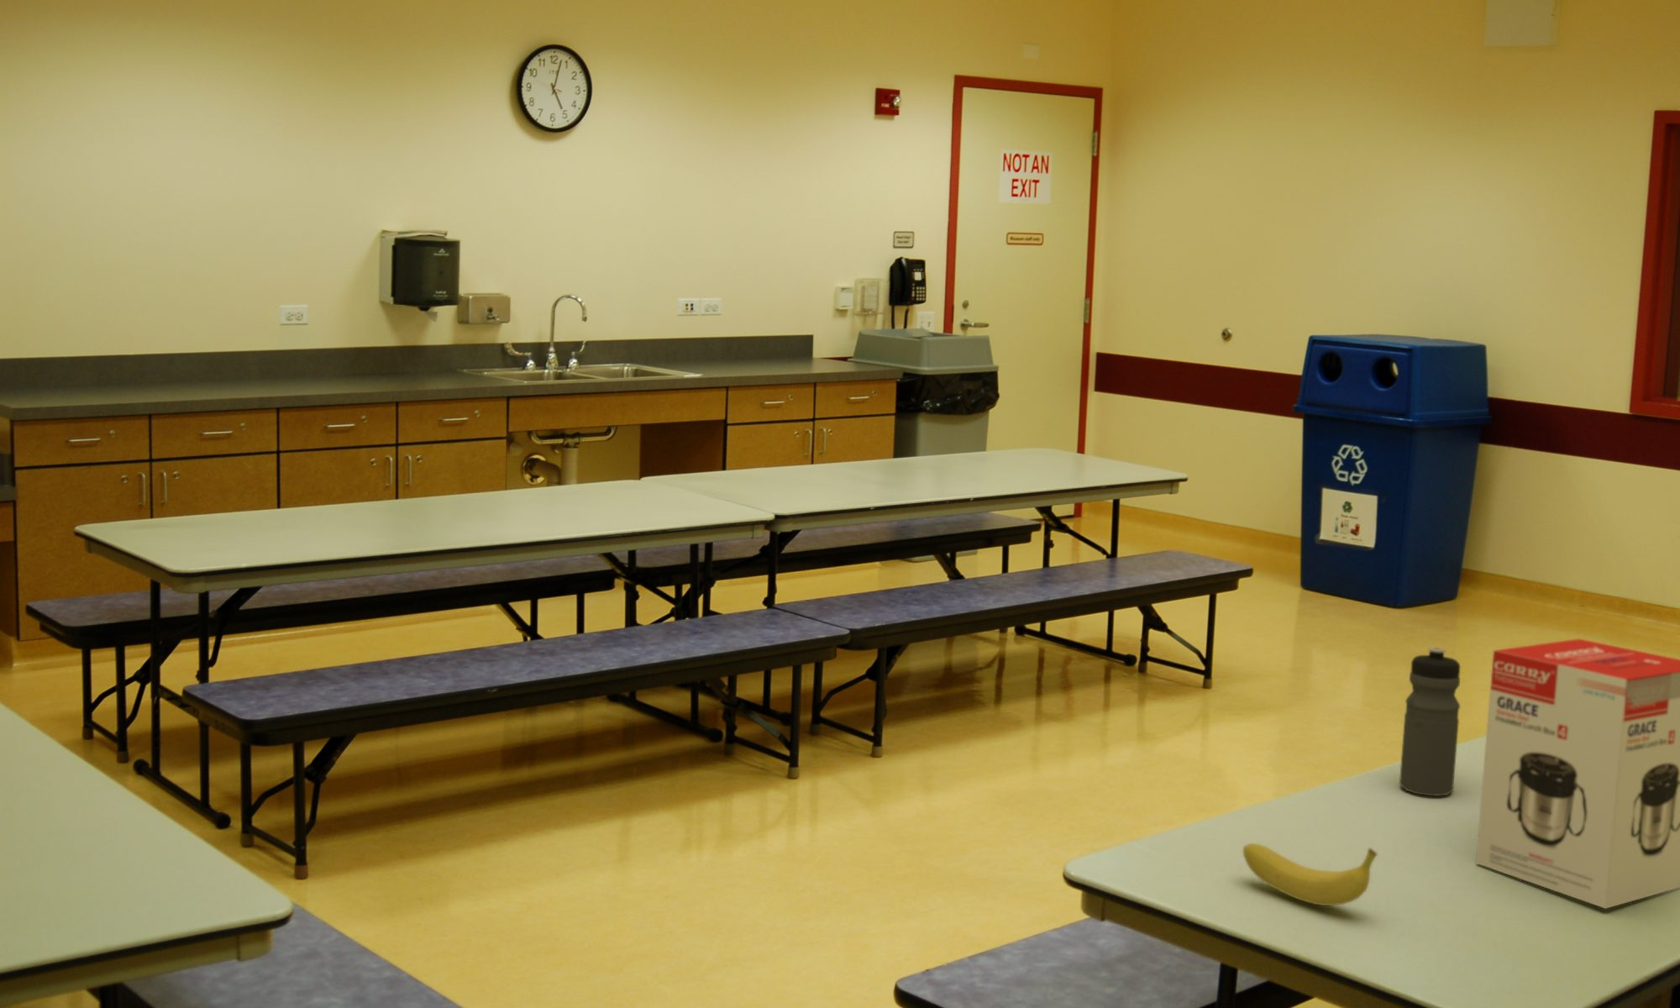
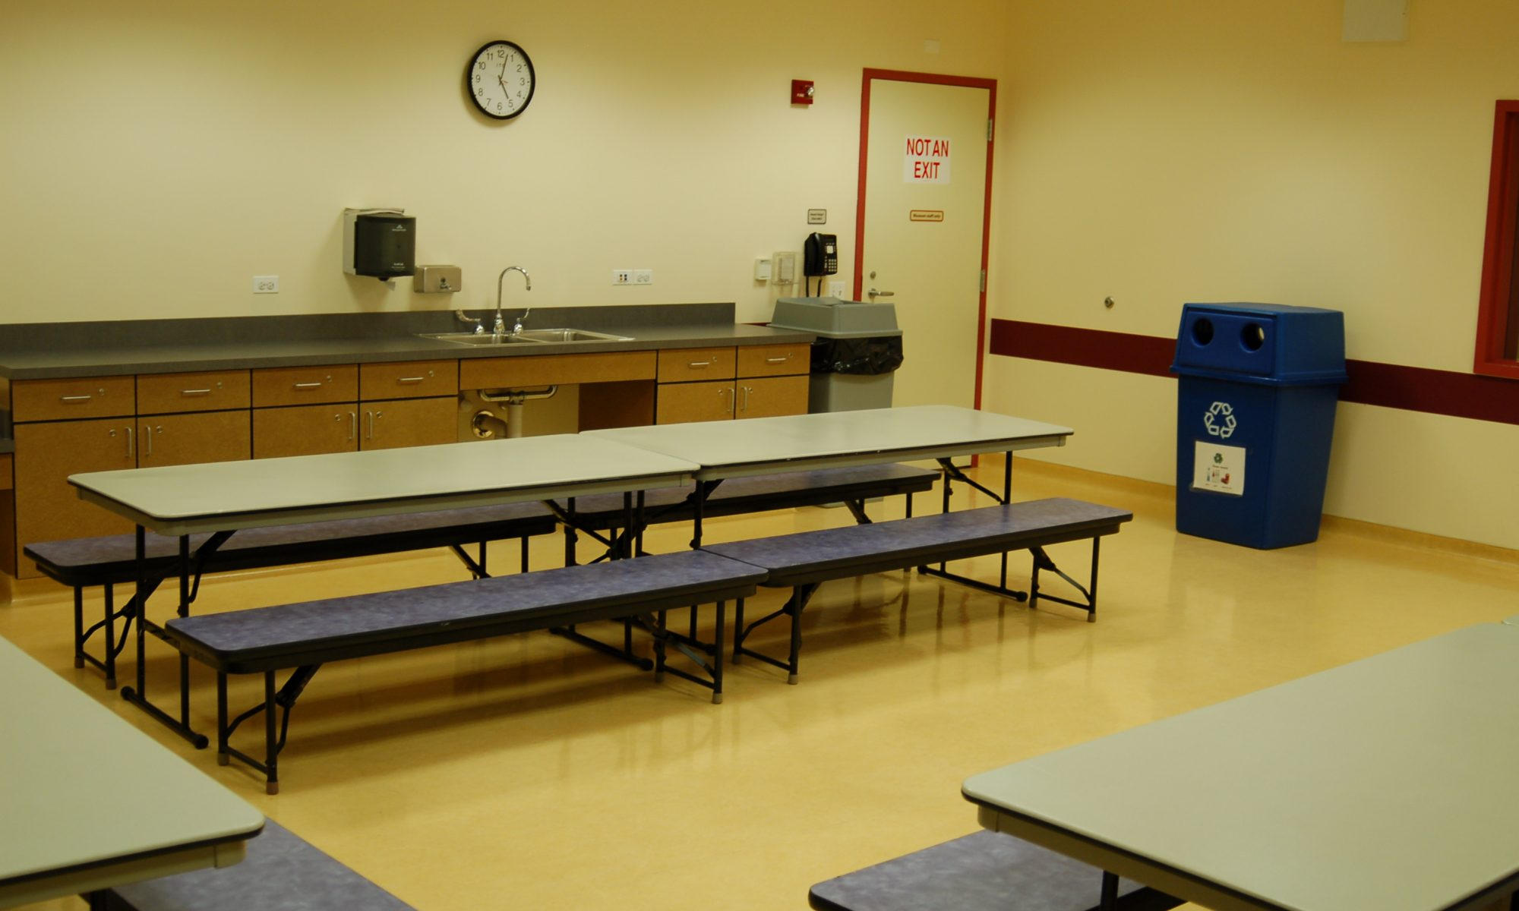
- water bottle (1432, 719)
- fruit (1306, 866)
- lunch box (1591, 766)
